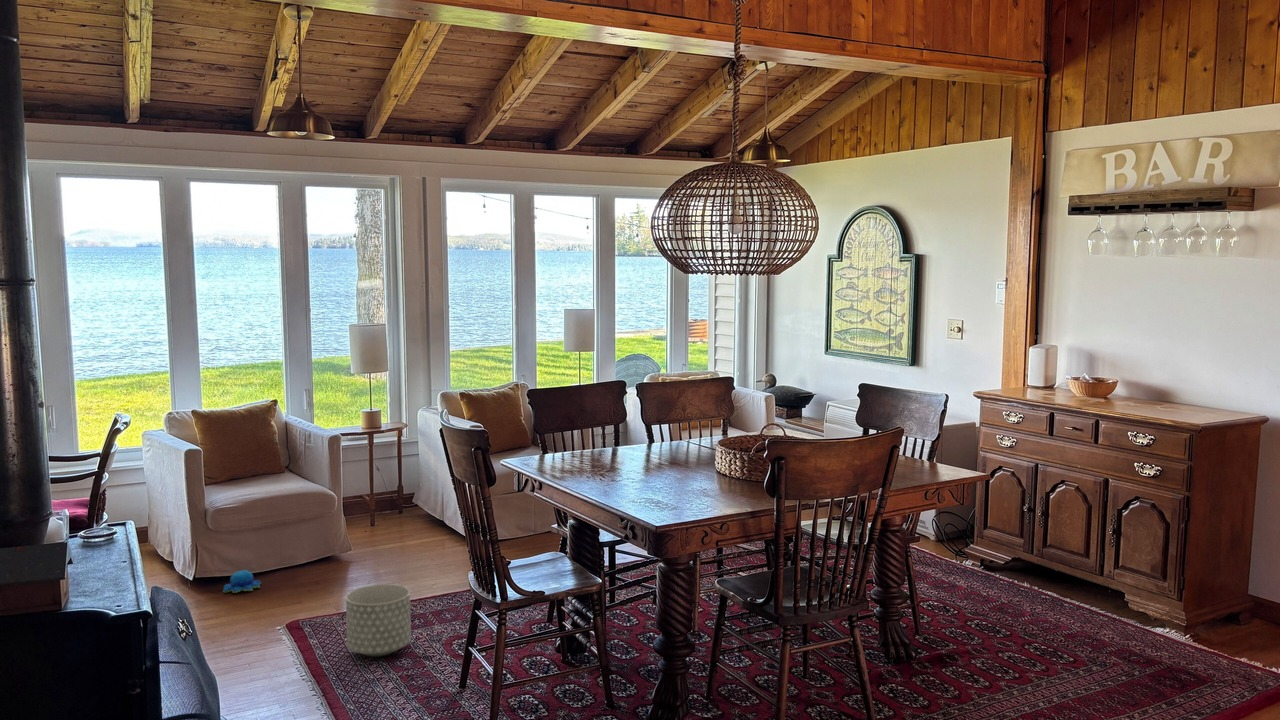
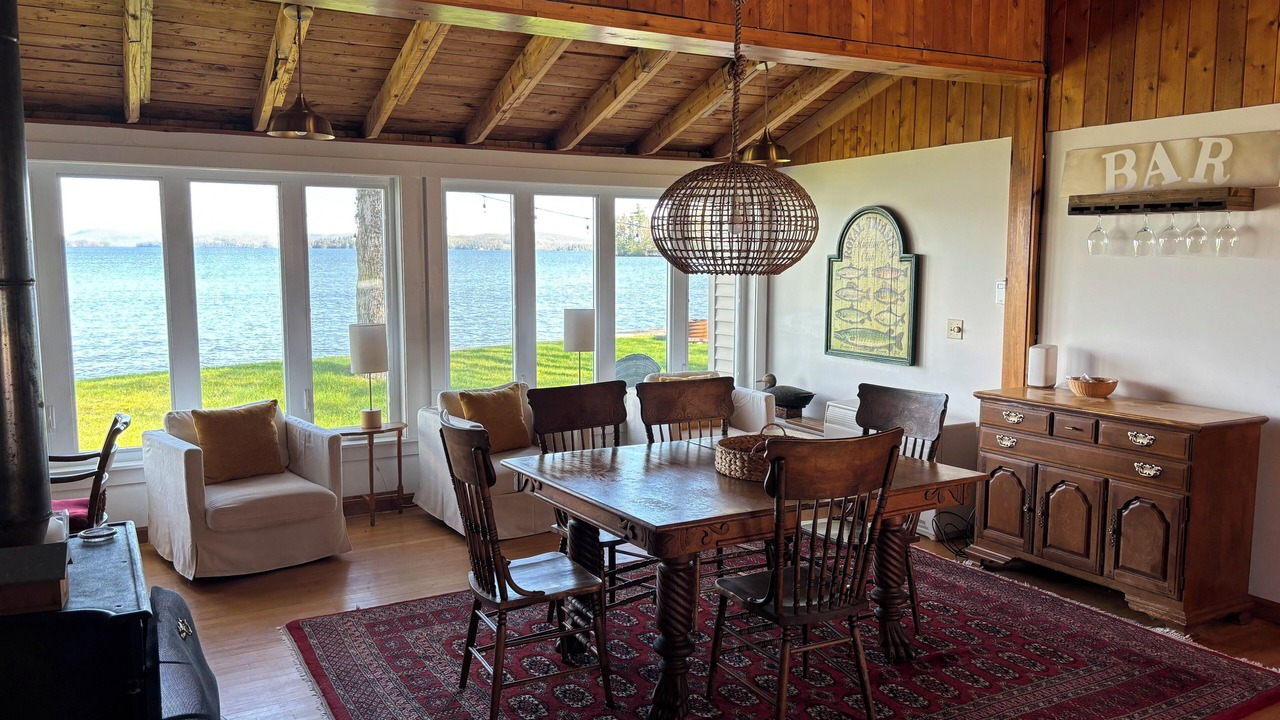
- planter (378, 622)
- plush toy (241, 579)
